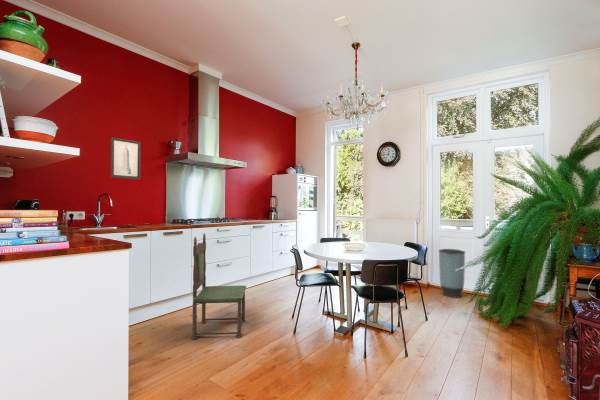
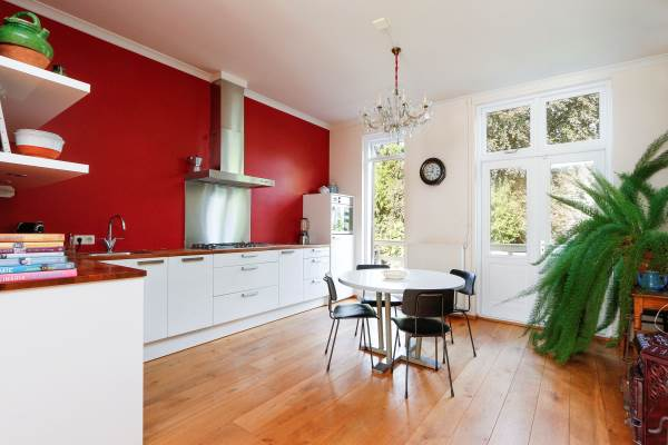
- dining chair (220, 286)
- trash can (452, 272)
- wall art (126, 159)
